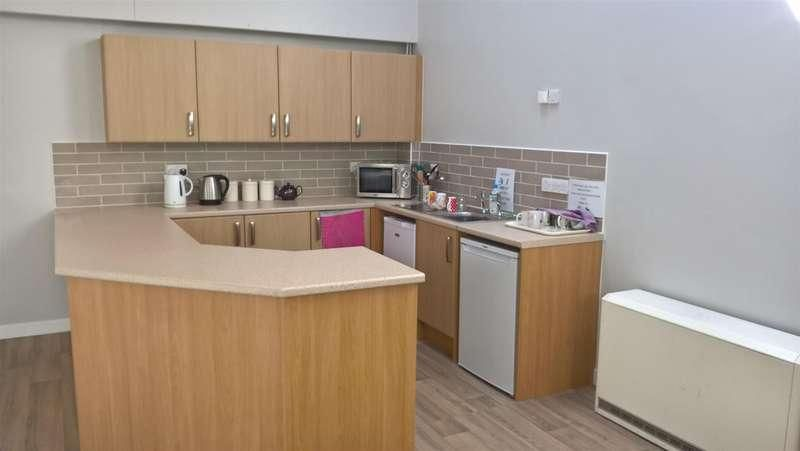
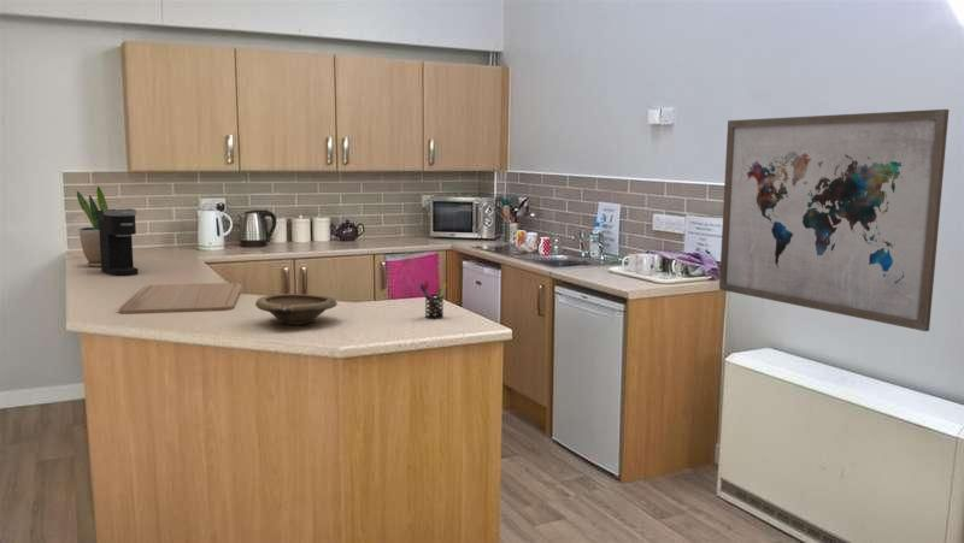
+ chopping board (186, 296)
+ bowl (296, 309)
+ coffee maker (118, 241)
+ wall art (816, 213)
+ pen holder (434, 299)
+ potted plant (98, 225)
